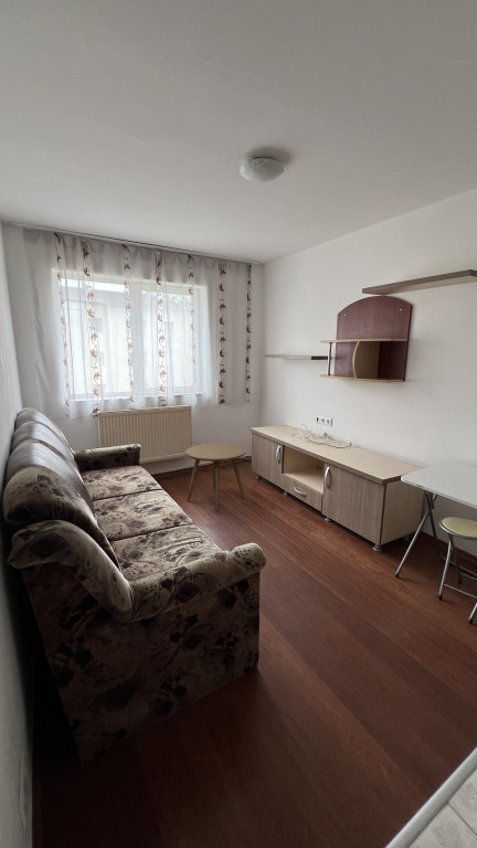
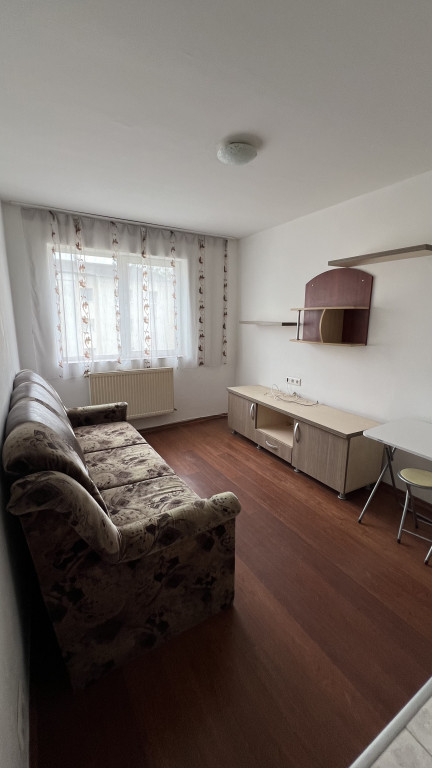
- side table (215, 475)
